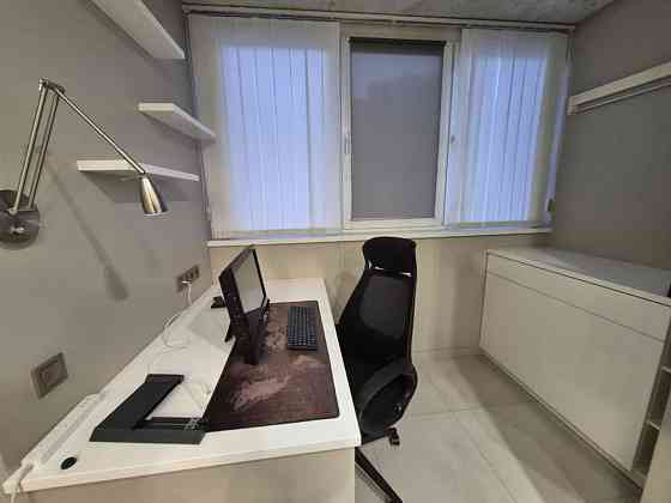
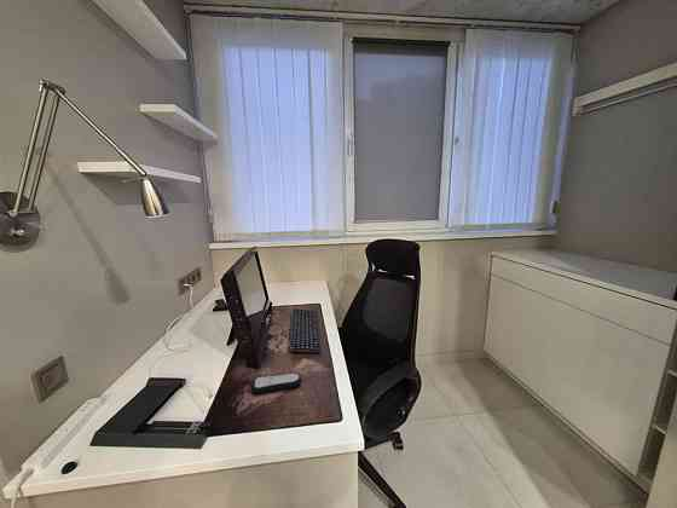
+ remote control (277, 381)
